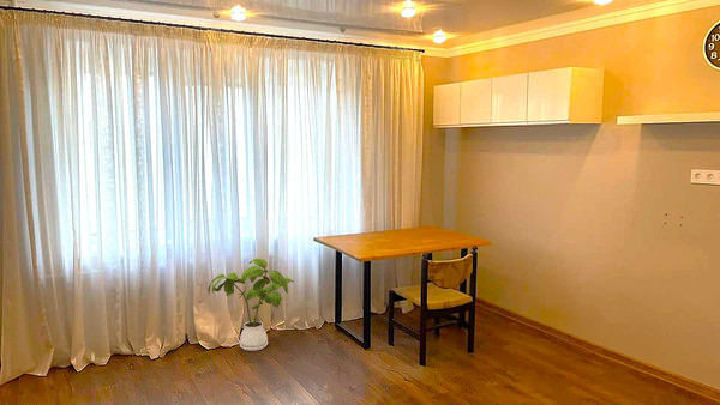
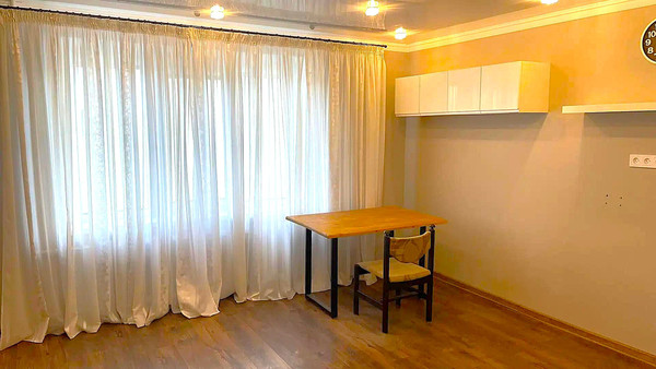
- house plant (262, 303)
